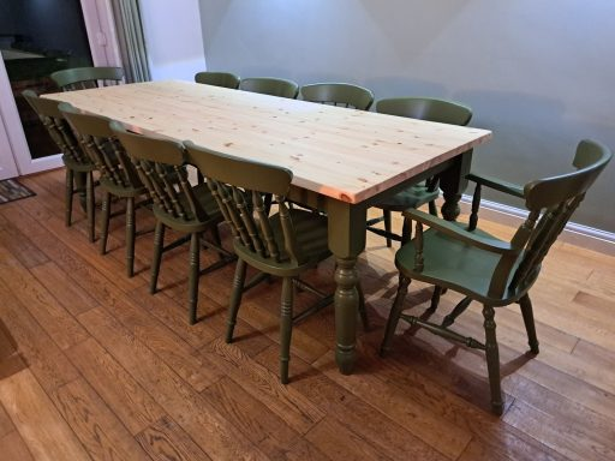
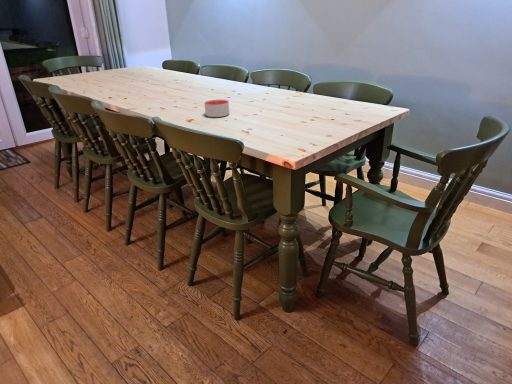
+ candle (216, 107)
